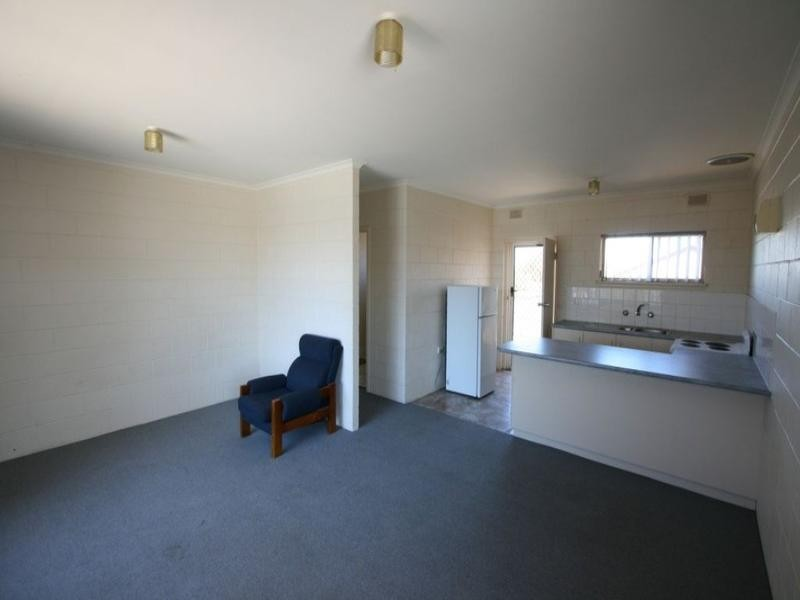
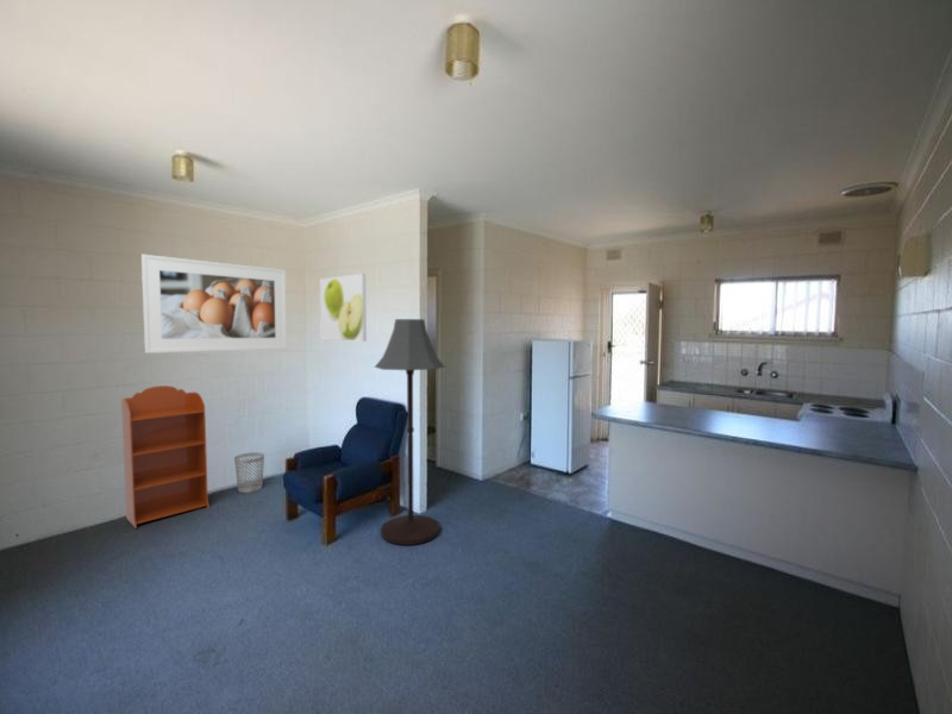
+ bookcase (167, 450)
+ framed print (223, 307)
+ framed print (342, 308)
+ wastebasket (250, 472)
+ floor lamp (409, 426)
